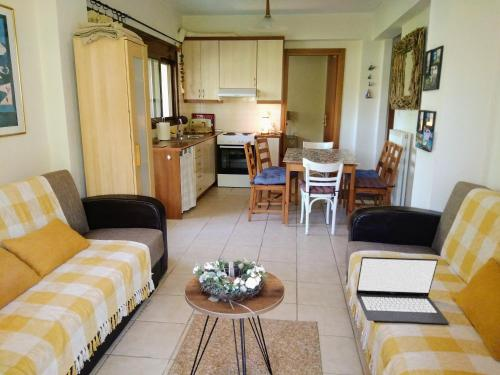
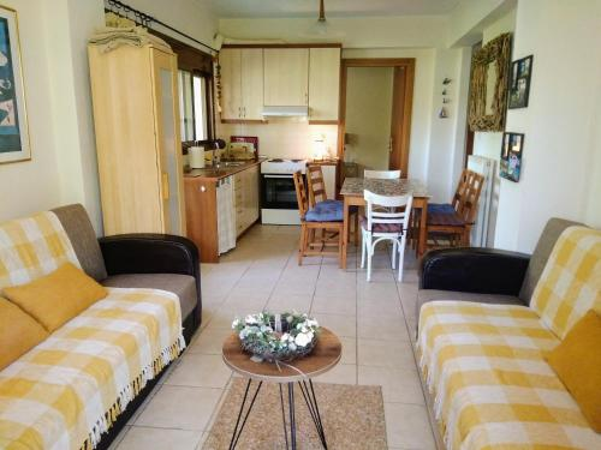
- laptop (401, 286)
